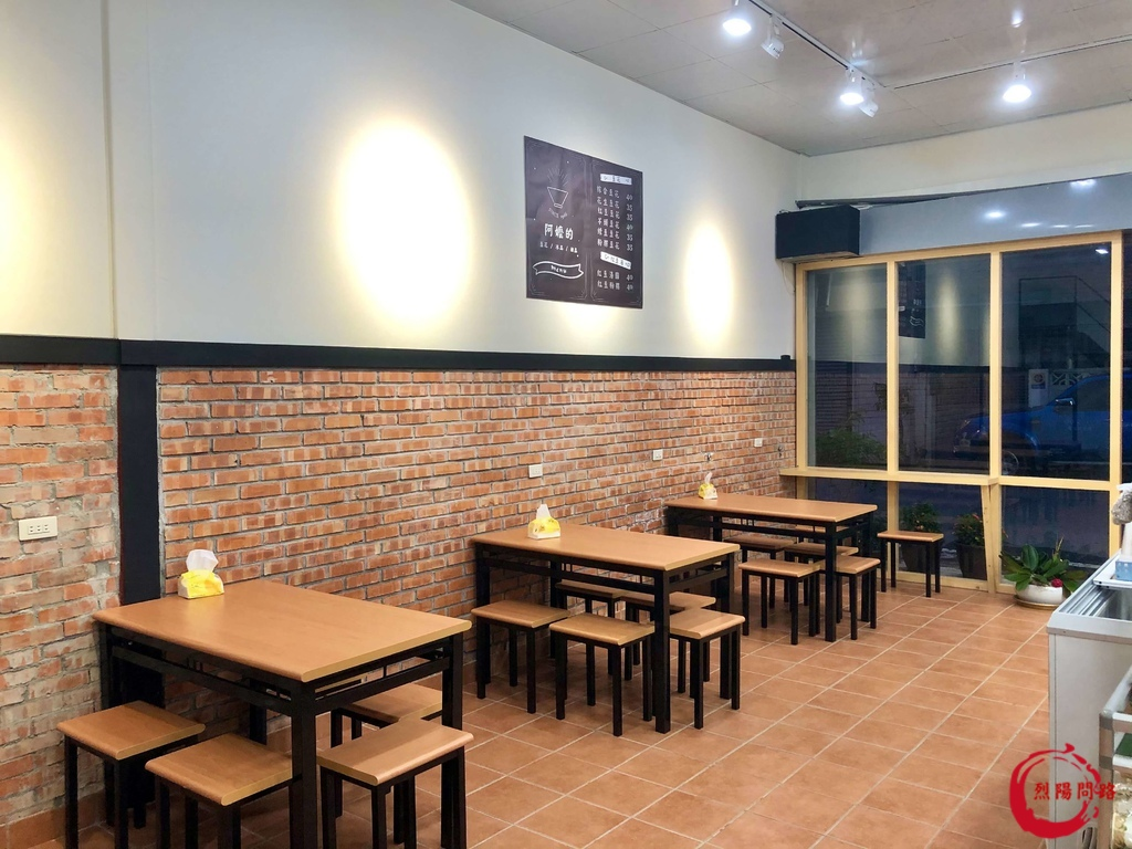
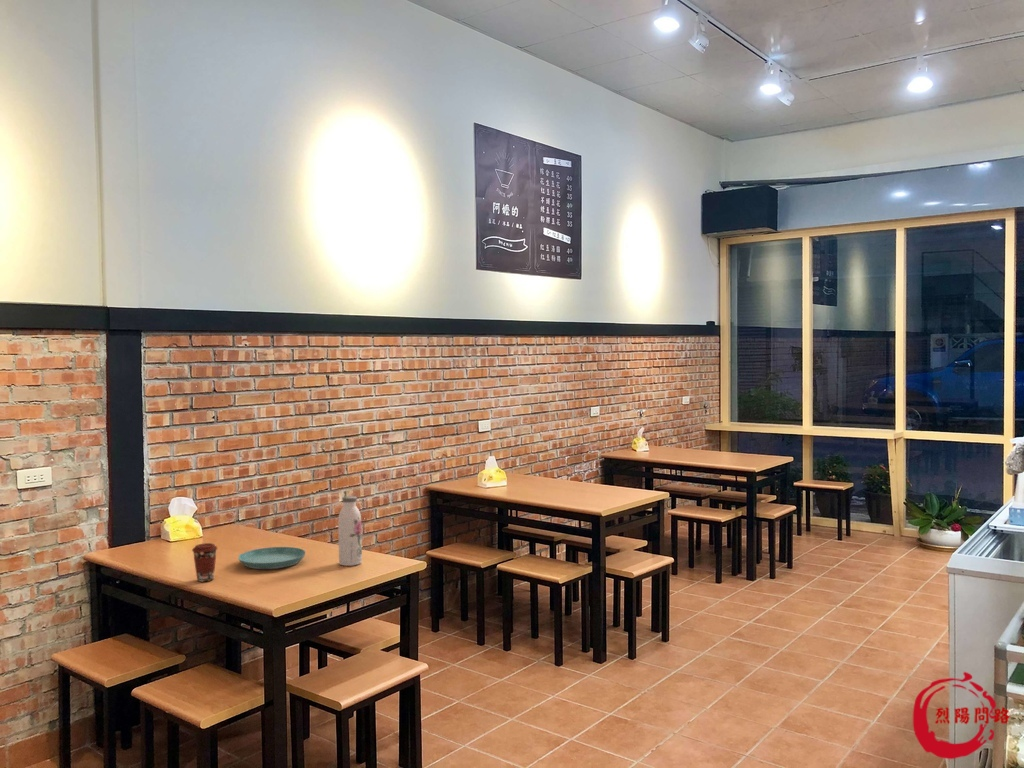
+ coffee cup (205, 562)
+ saucer (272, 558)
+ water bottle (350, 529)
